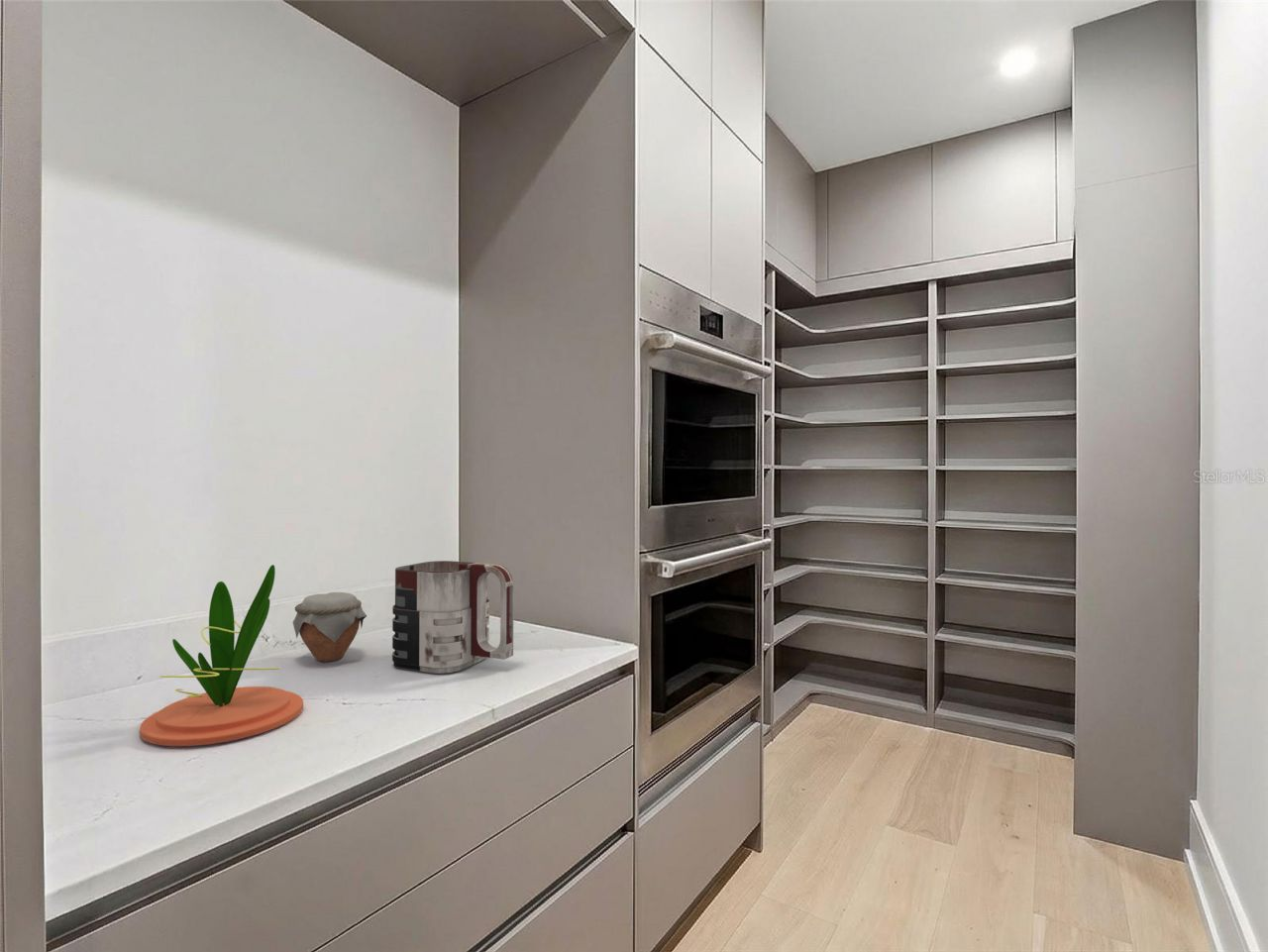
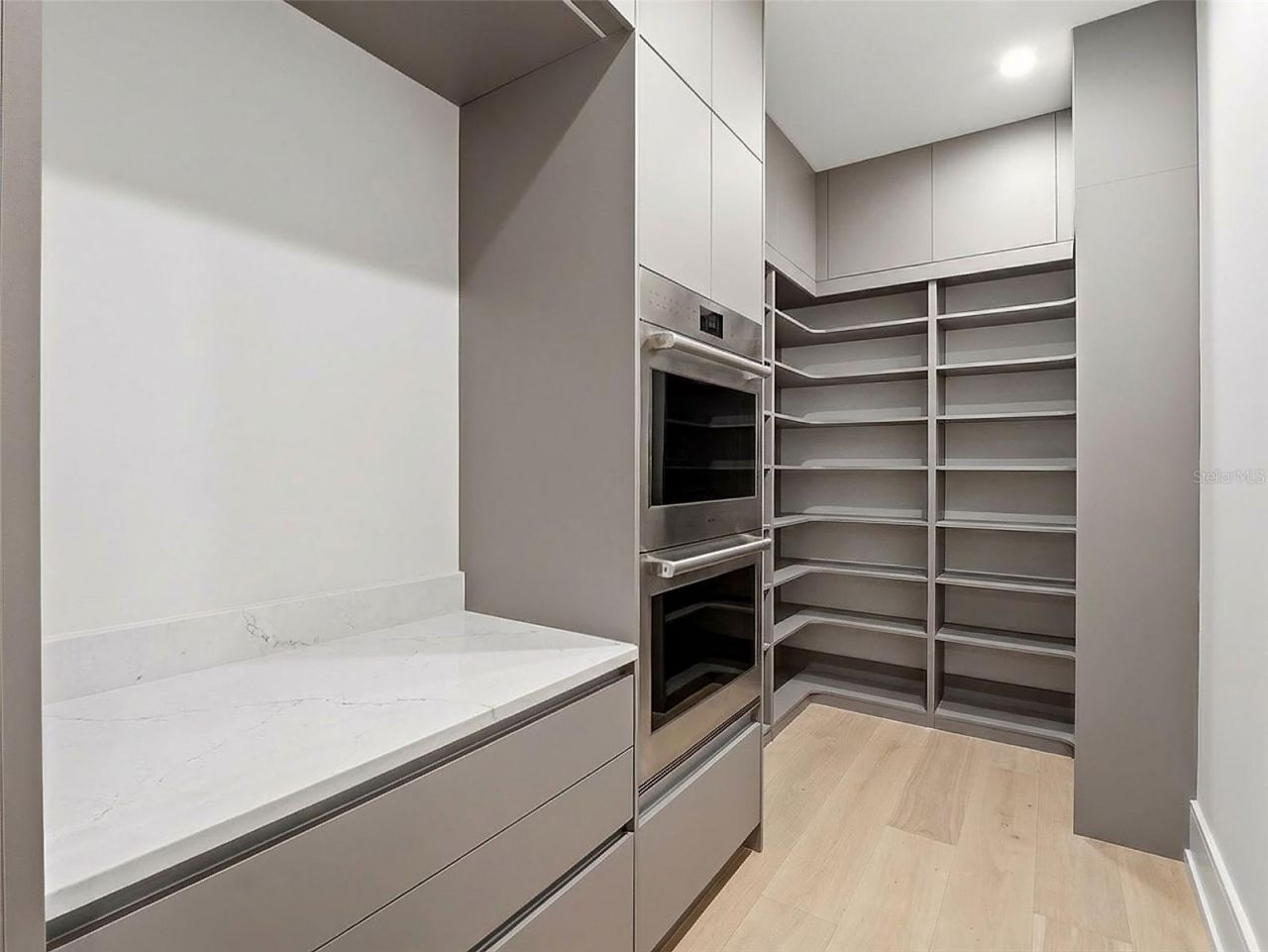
- jar (329, 627)
- mug (458, 612)
- plant (224, 640)
